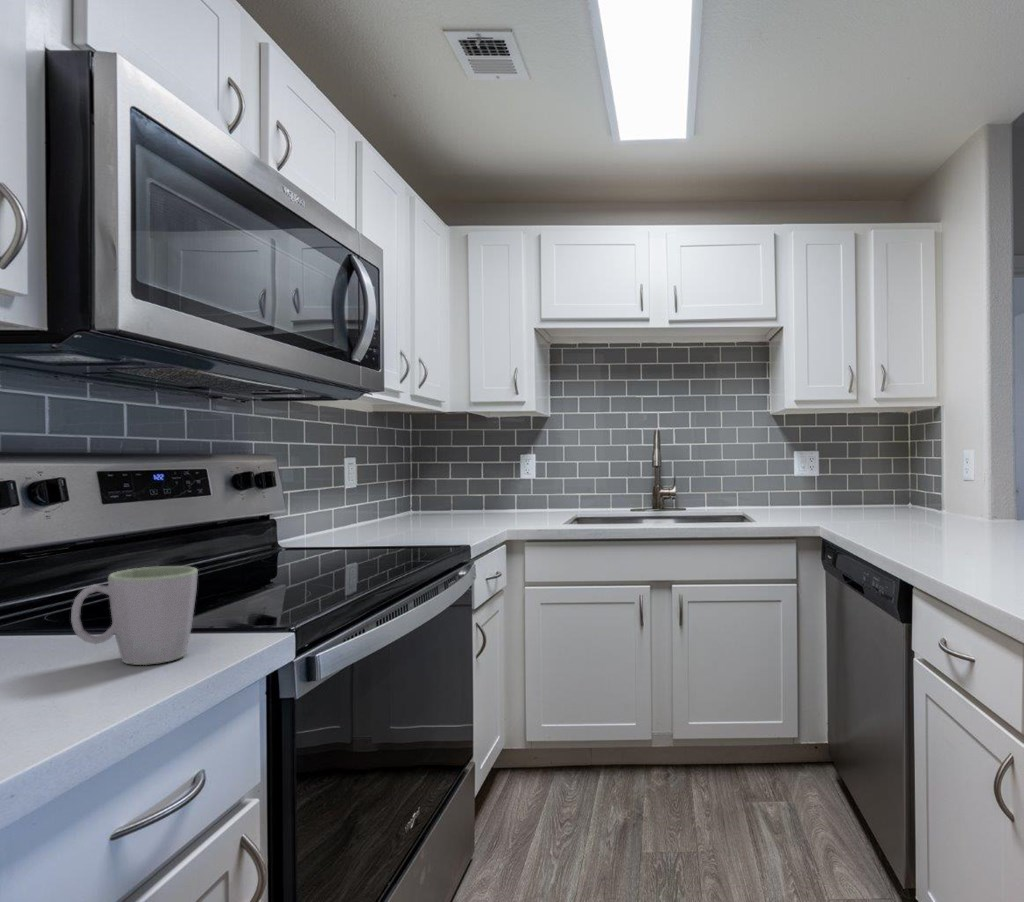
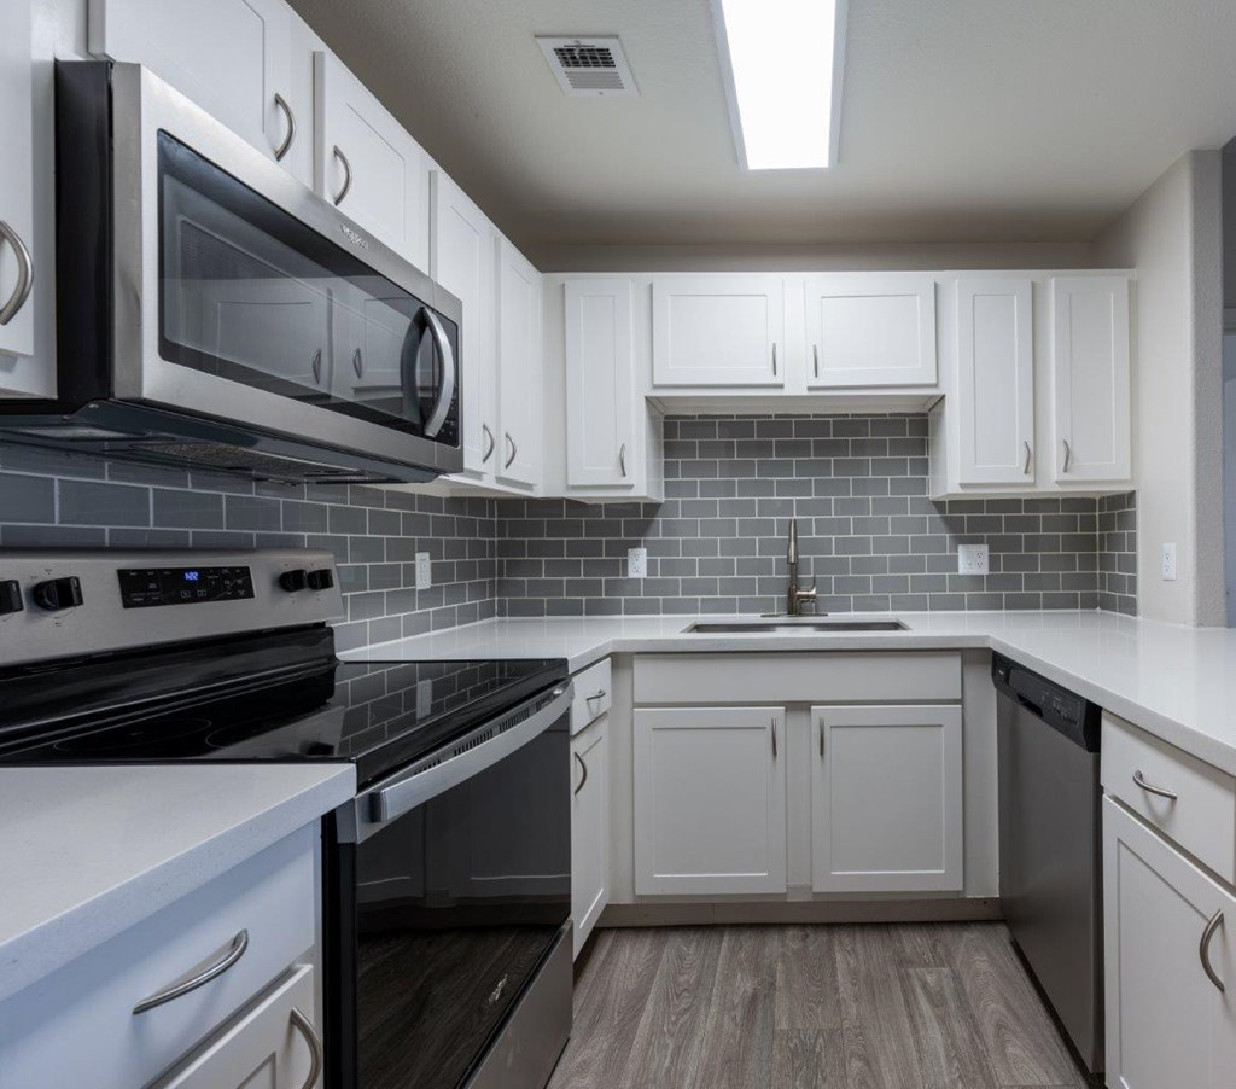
- mug (137, 616)
